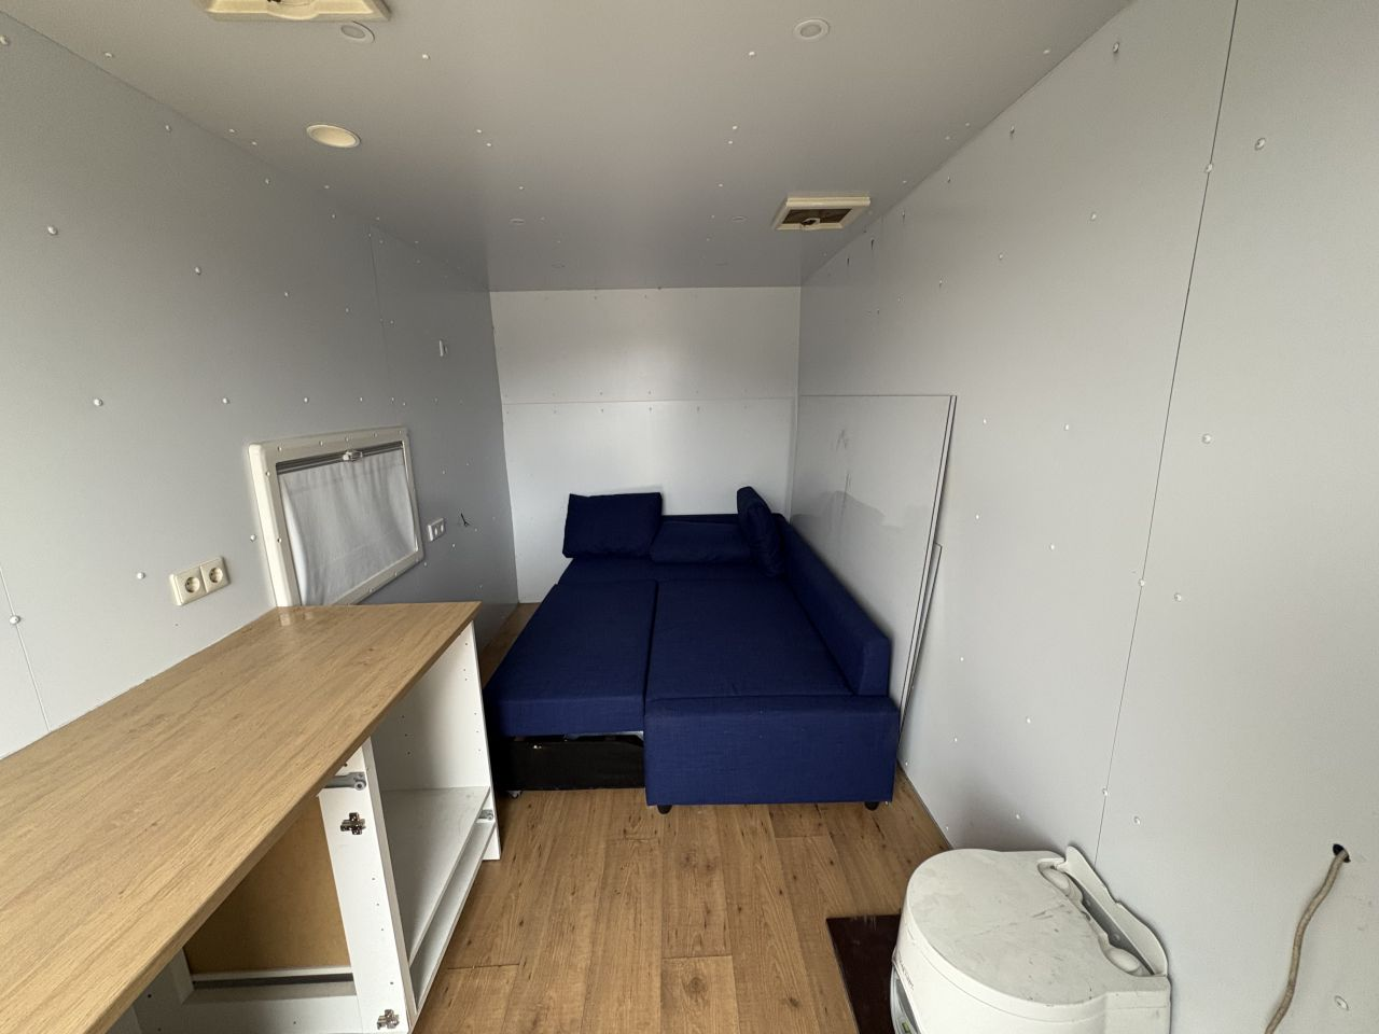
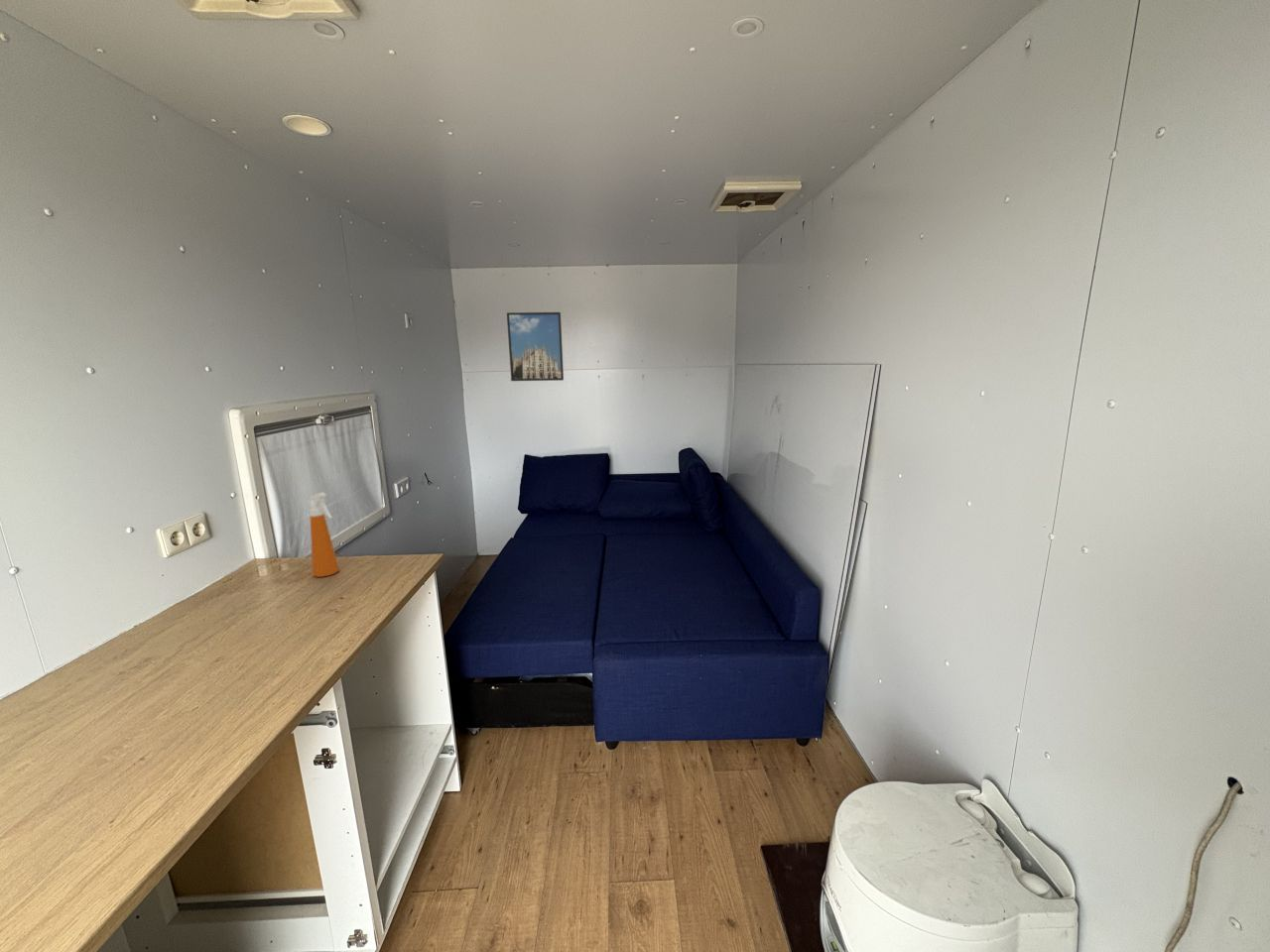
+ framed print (535, 347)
+ spray bottle (322, 533)
